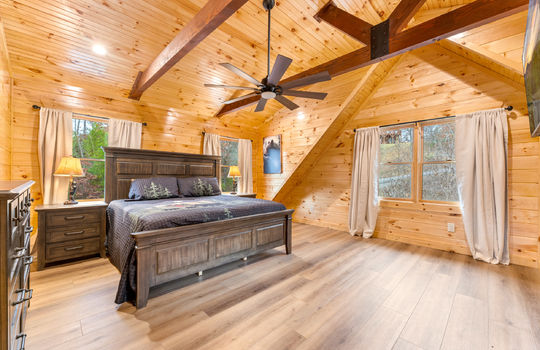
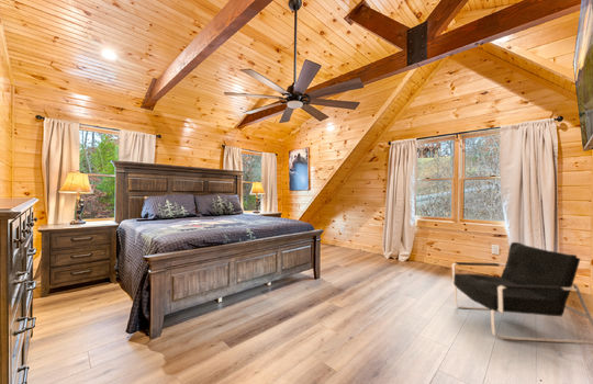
+ armchair (515, 284)
